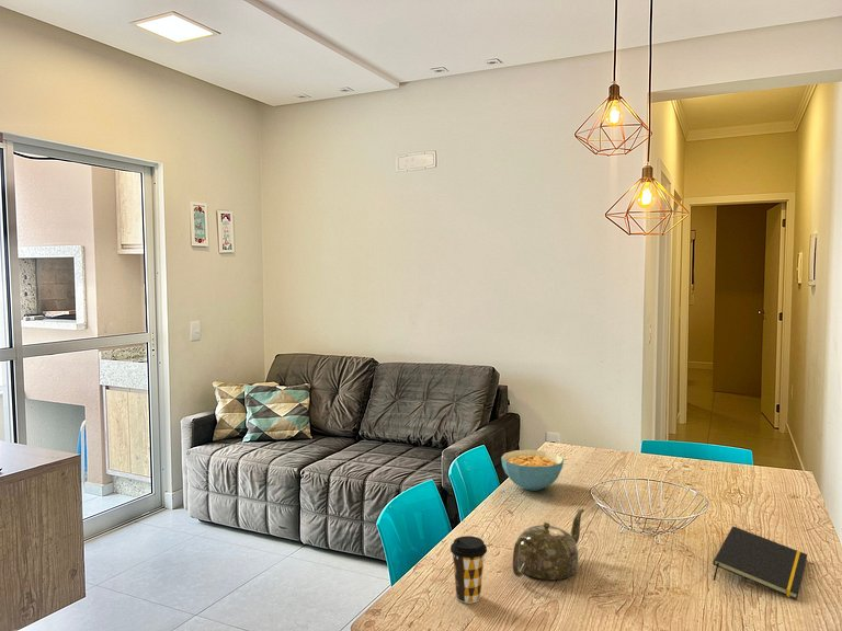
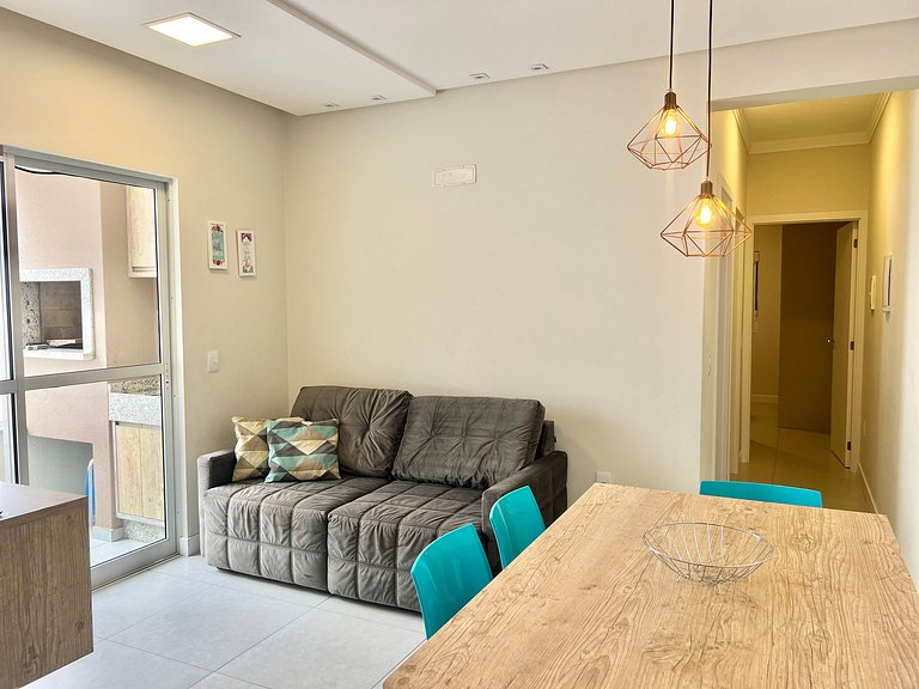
- coffee cup (468, 570)
- cereal bowl (532, 472)
- notepad (761, 559)
- teapot (549, 543)
